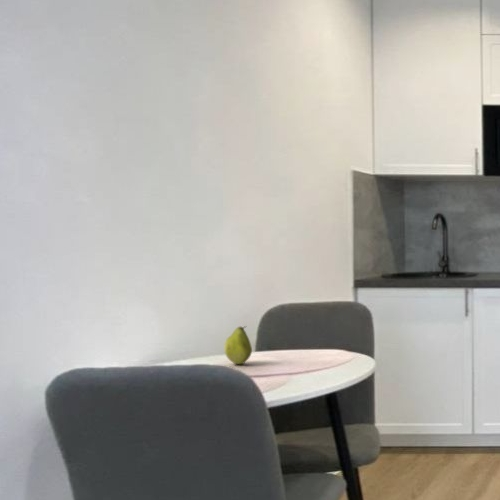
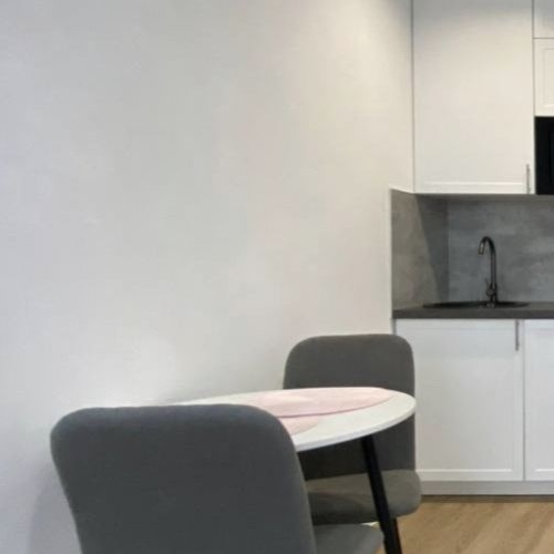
- fruit (237, 344)
